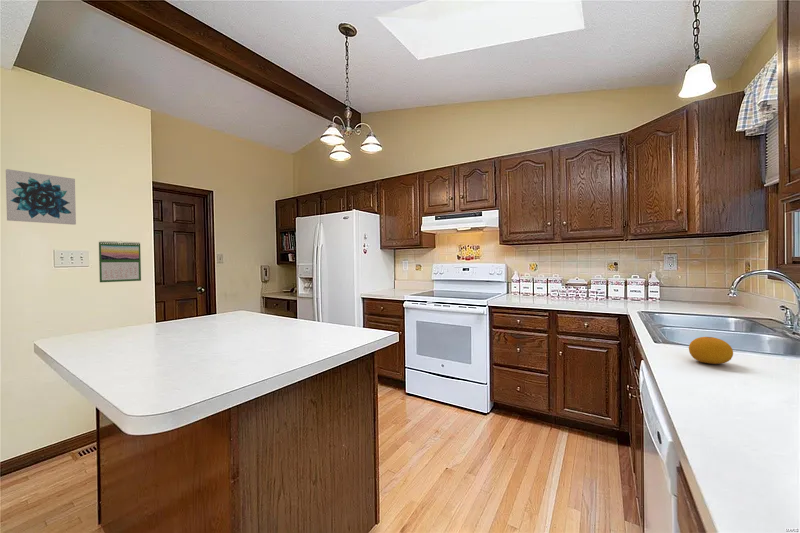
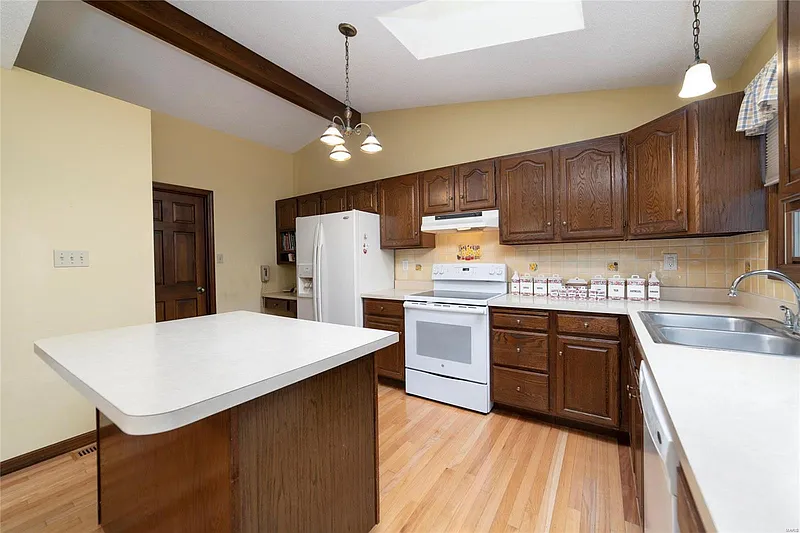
- calendar (120, 261)
- fruit (710, 350)
- wall art (42, 198)
